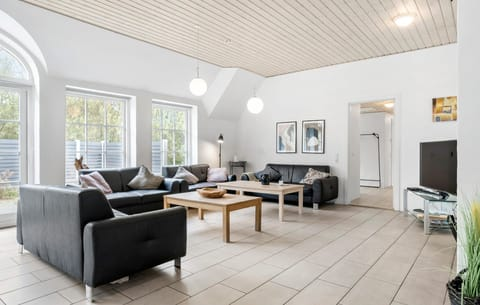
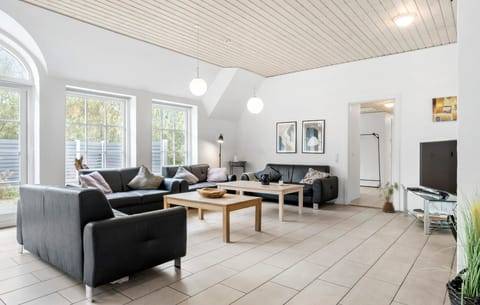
+ house plant (390, 197)
